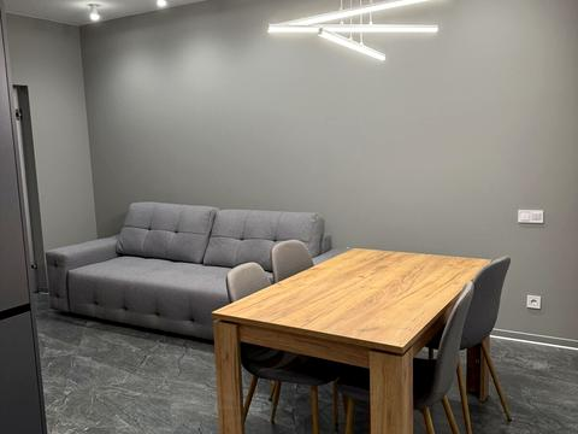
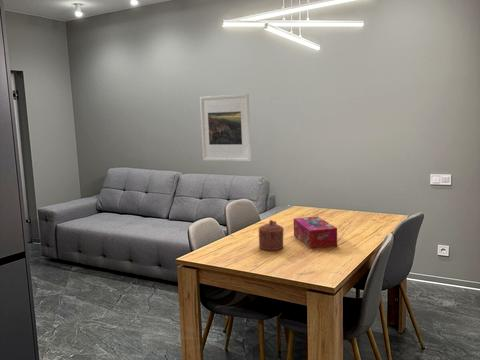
+ teapot (271, 233)
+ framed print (224, 128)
+ tissue box (314, 231)
